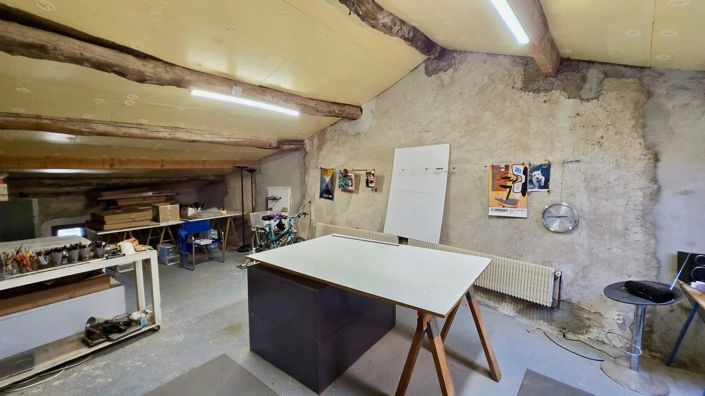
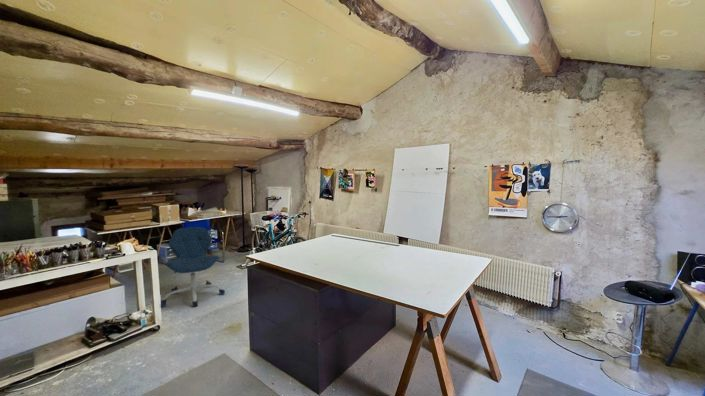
+ office chair (192, 264)
